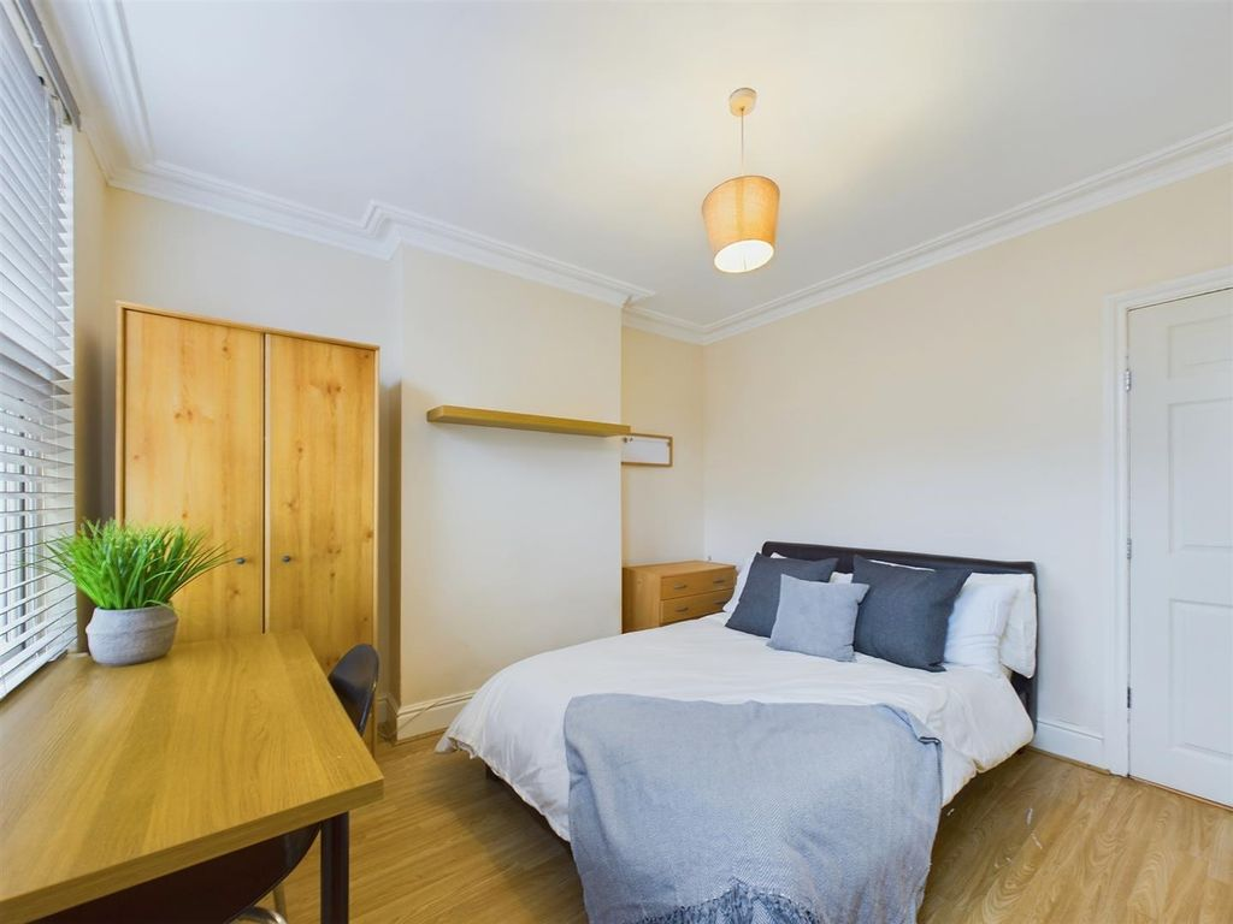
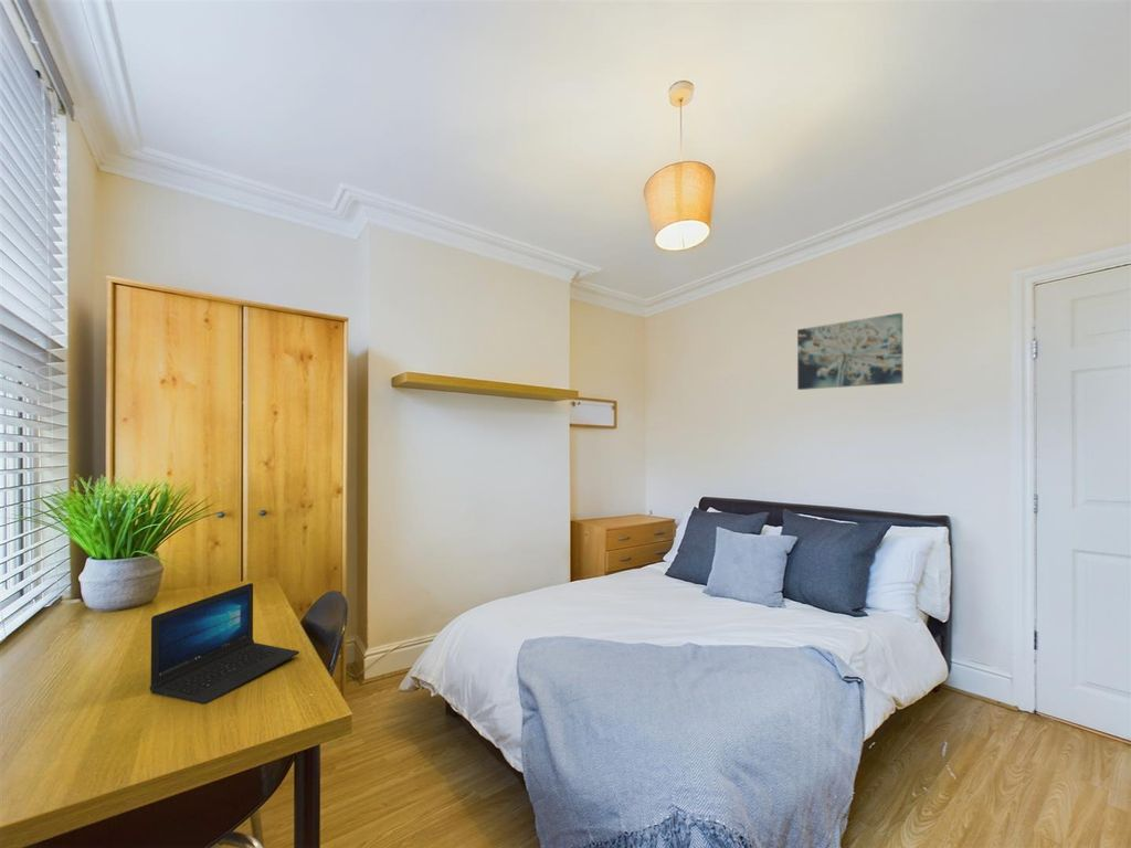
+ laptop (230, 636)
+ wall art (846, 354)
